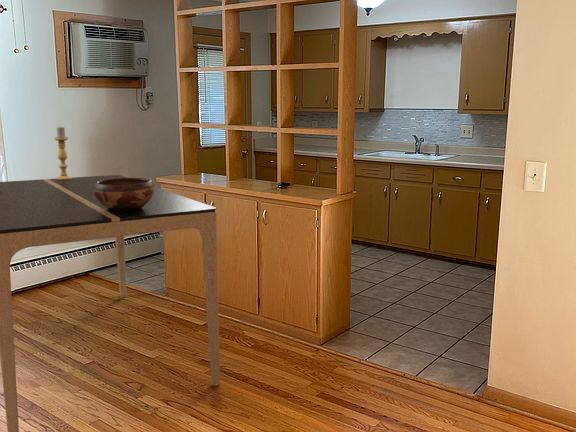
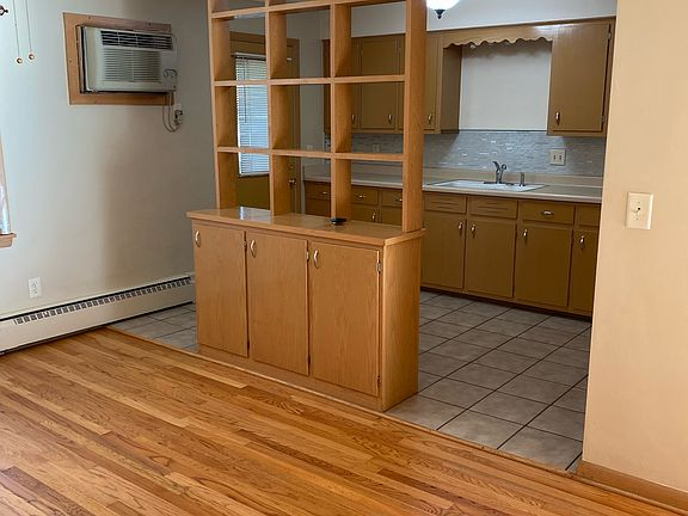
- candle holder (62, 152)
- dining table (77, 241)
- decorative bowl (124, 194)
